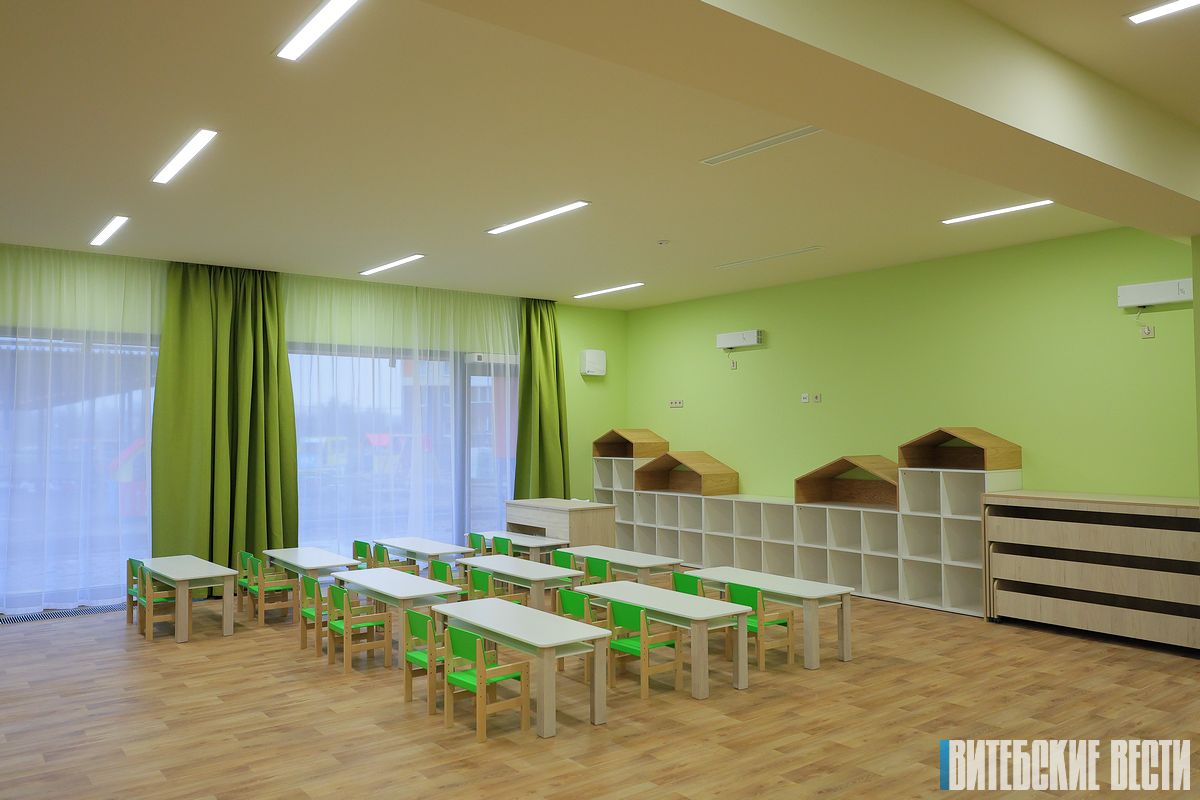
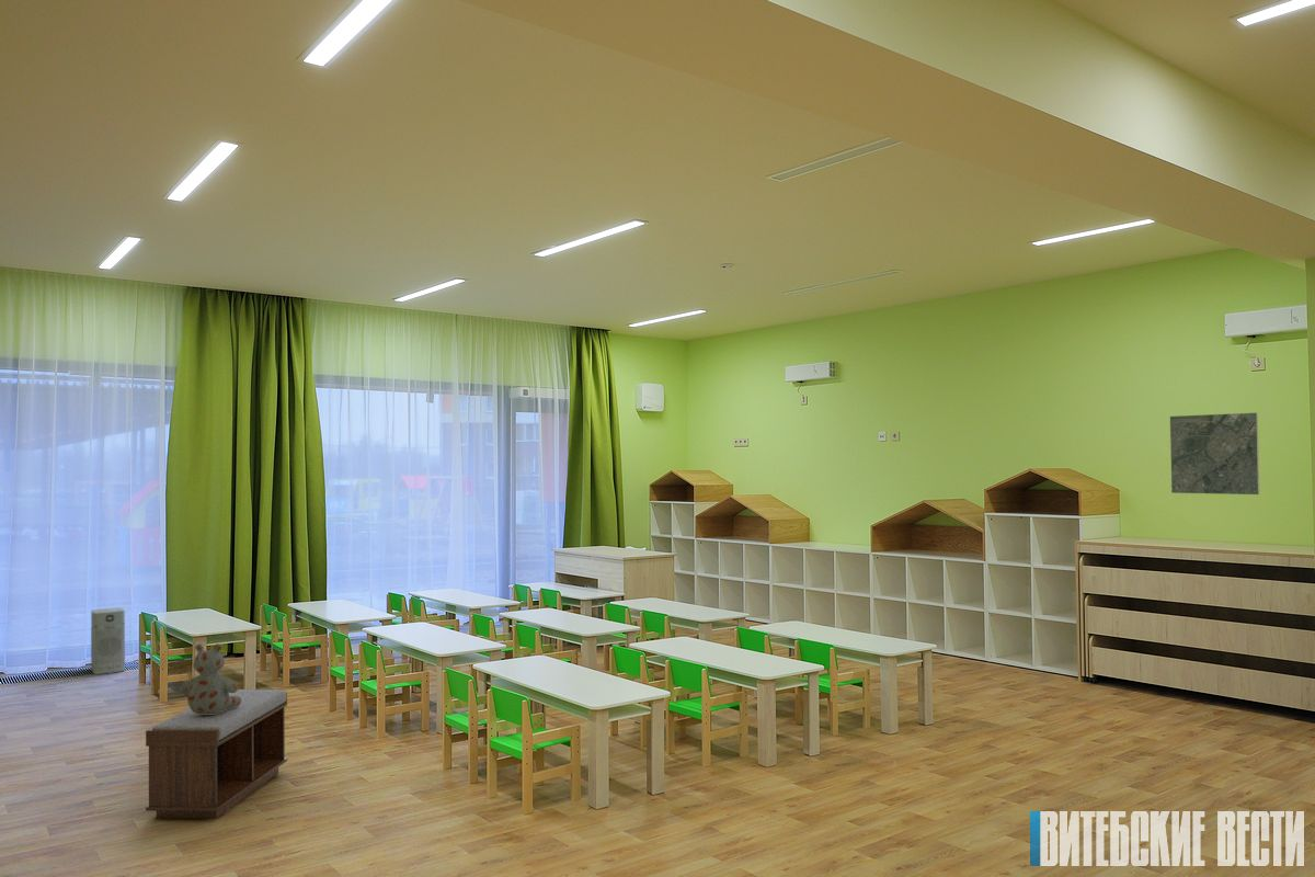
+ stuffed bear (214, 676)
+ bench (222, 749)
+ map (1213, 454)
+ air purifier (107, 639)
